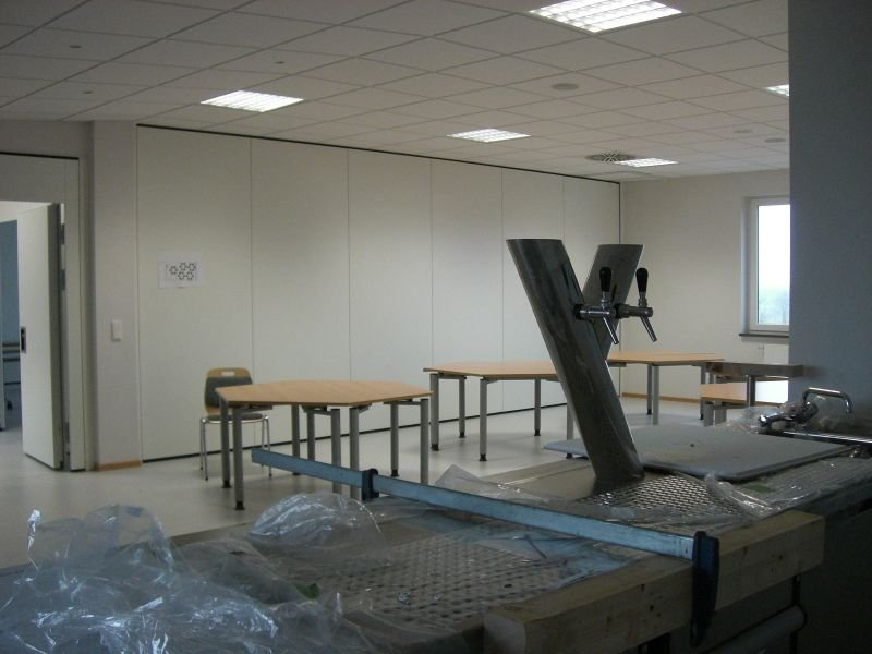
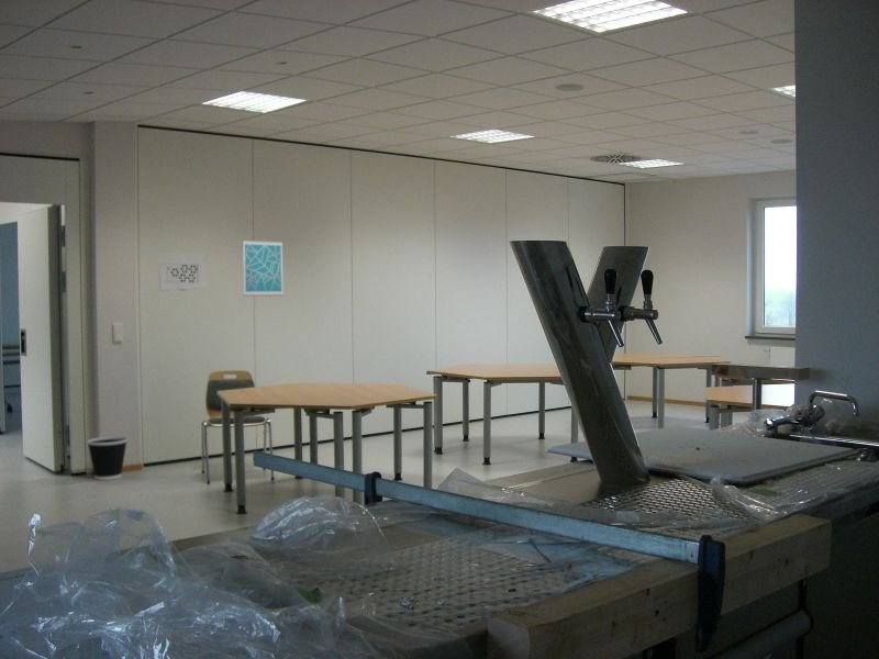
+ wall art (263, 268)
+ wastebasket (108, 458)
